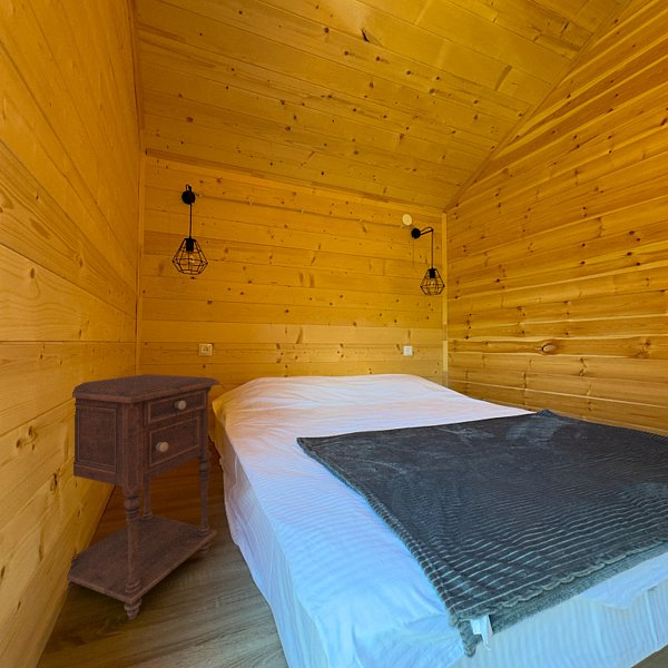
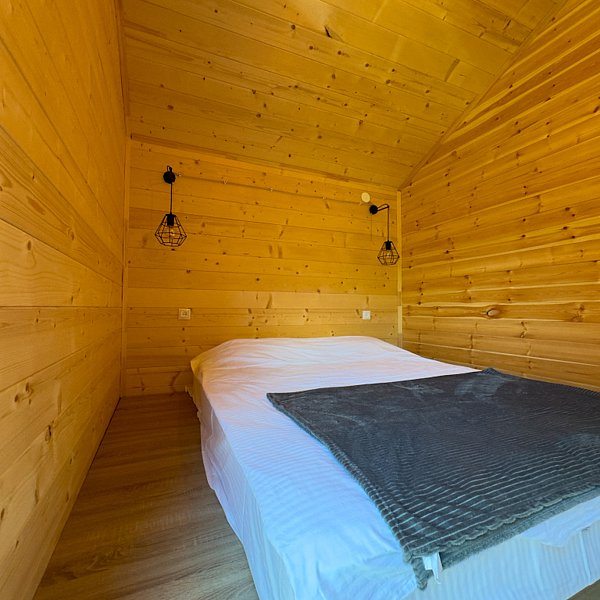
- nightstand (140, 477)
